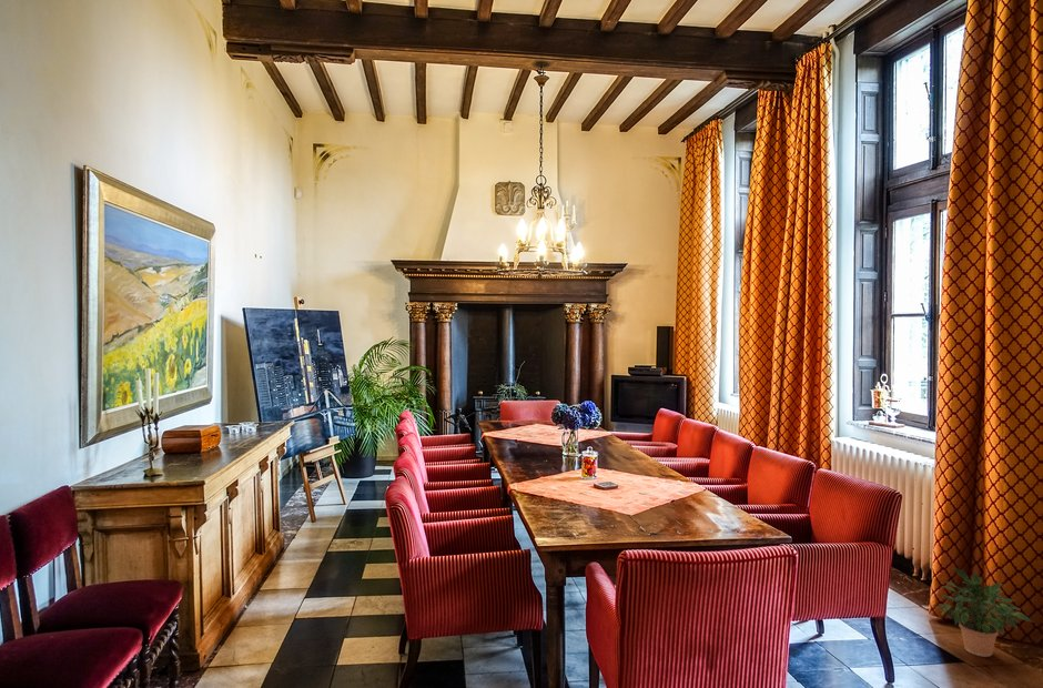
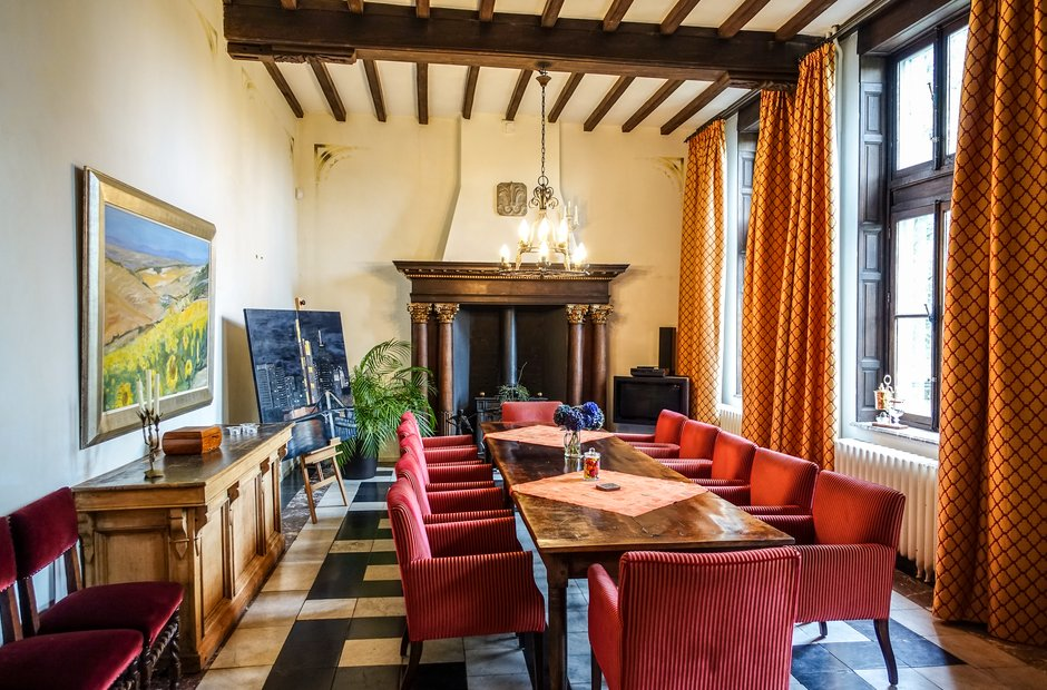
- potted plant (984, 615)
